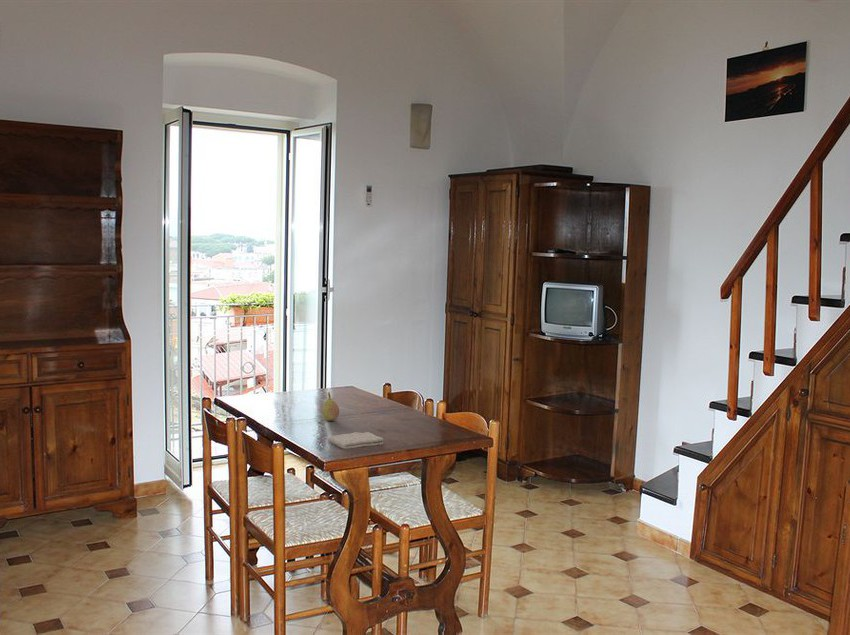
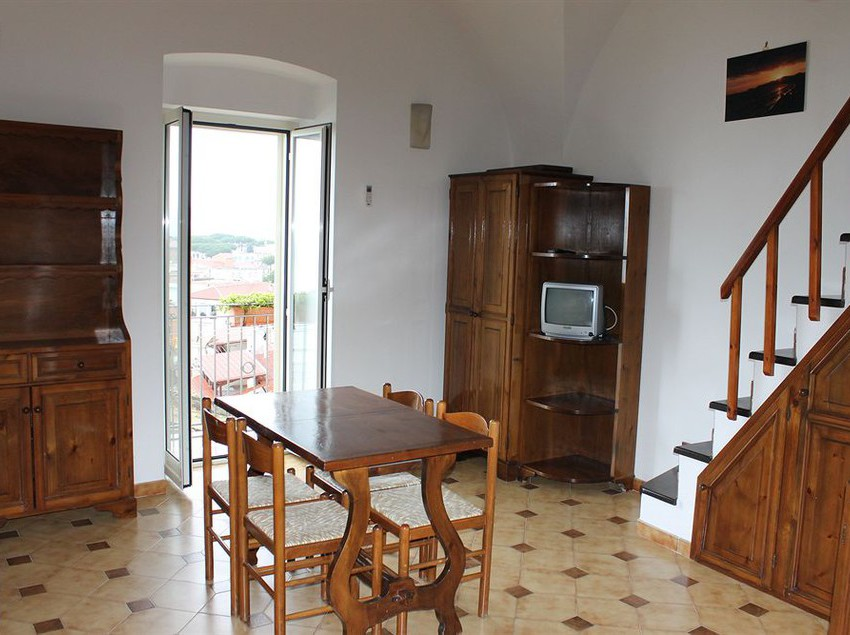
- washcloth (356, 440)
- fruit (330, 406)
